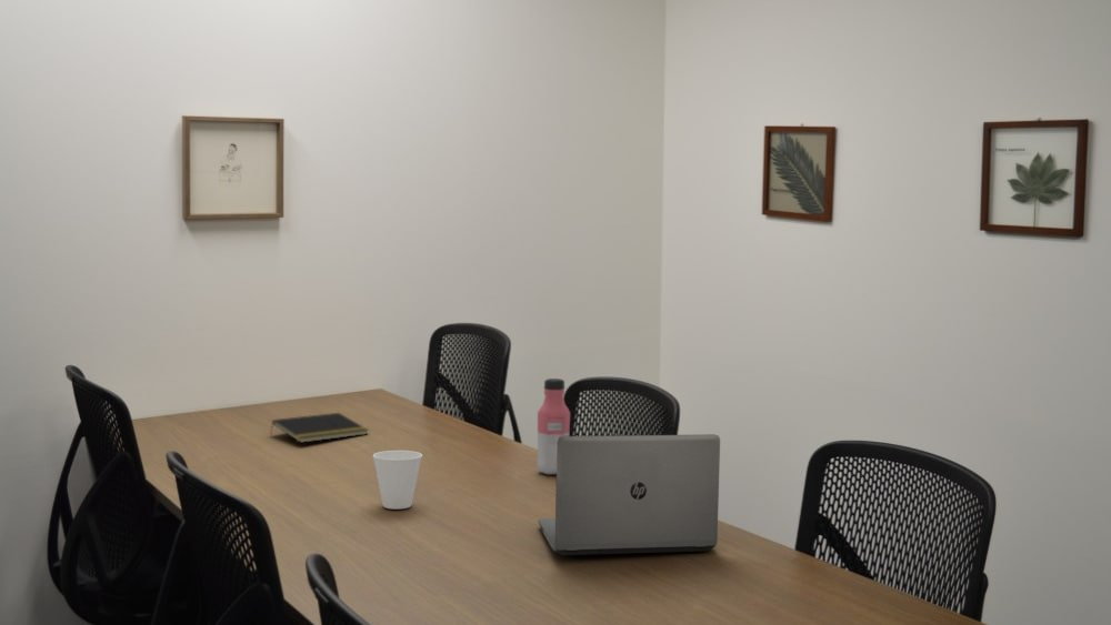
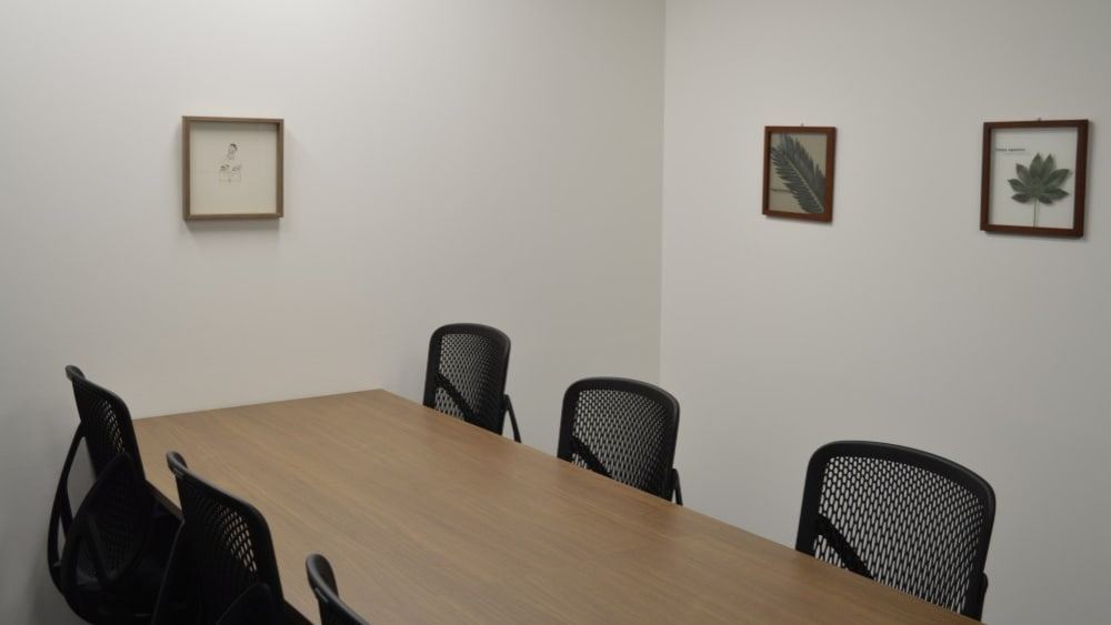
- notepad (320, 426)
- laptop (624, 483)
- cup (397, 480)
- water bottle (553, 425)
